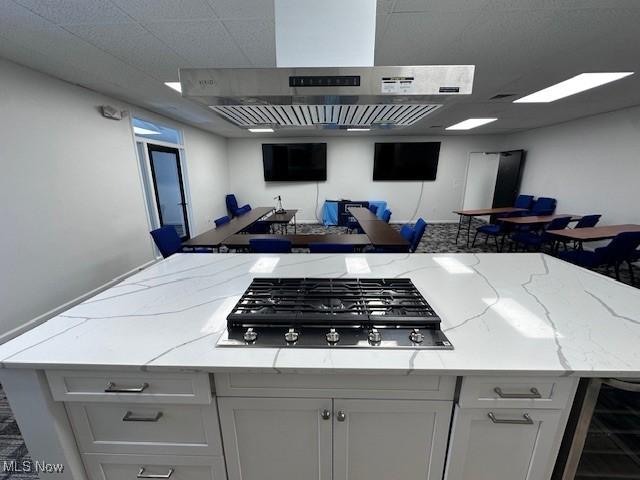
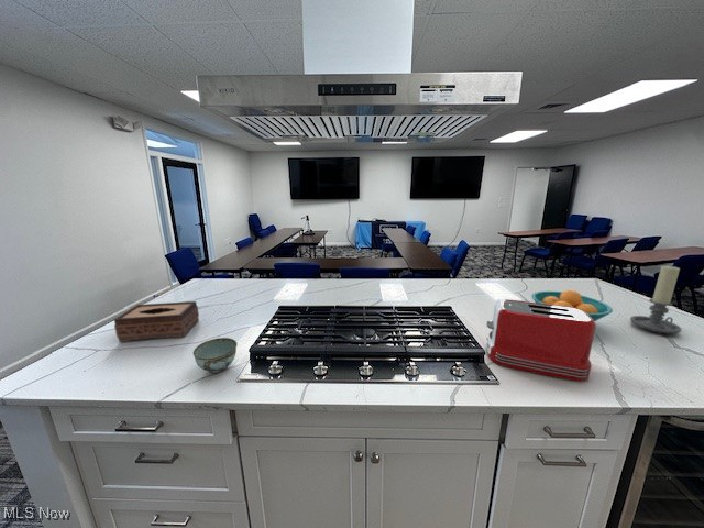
+ candle holder (664, 297)
+ tissue box (160, 320)
+ toaster (537, 334)
+ bowl (217, 358)
+ fruit bowl (568, 306)
